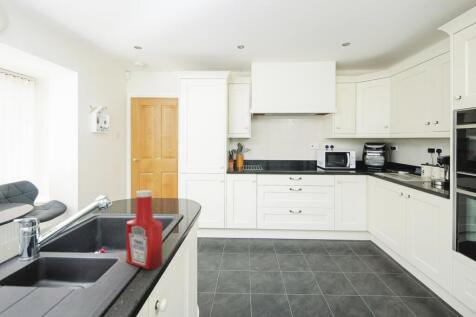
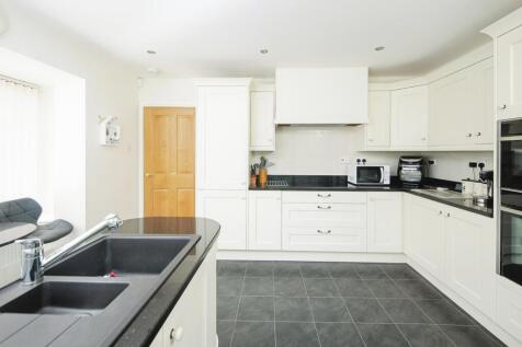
- soap bottle (144, 226)
